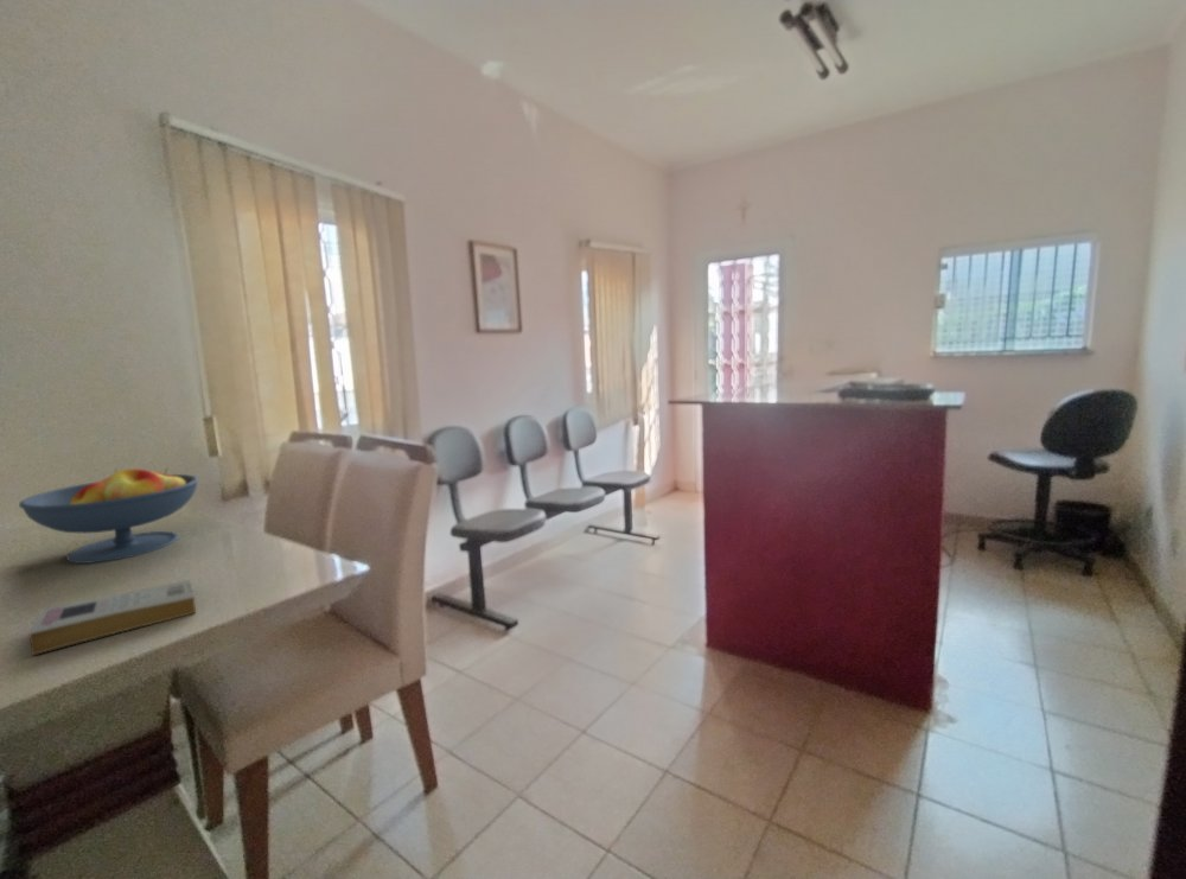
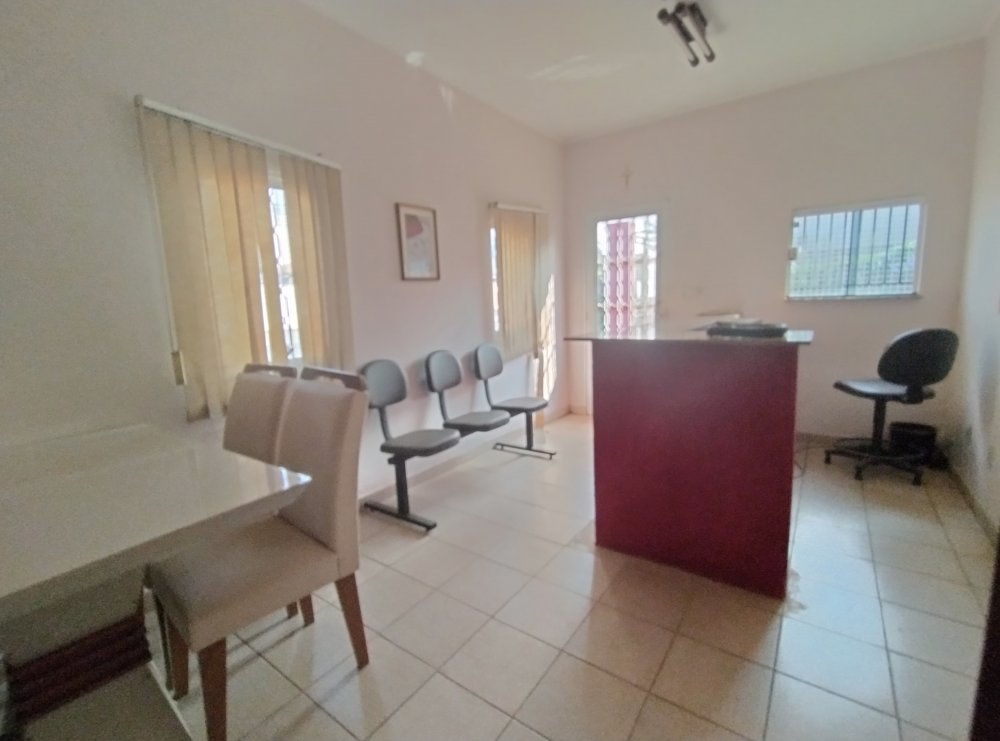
- fruit bowl (119, 508)
- book (119, 610)
